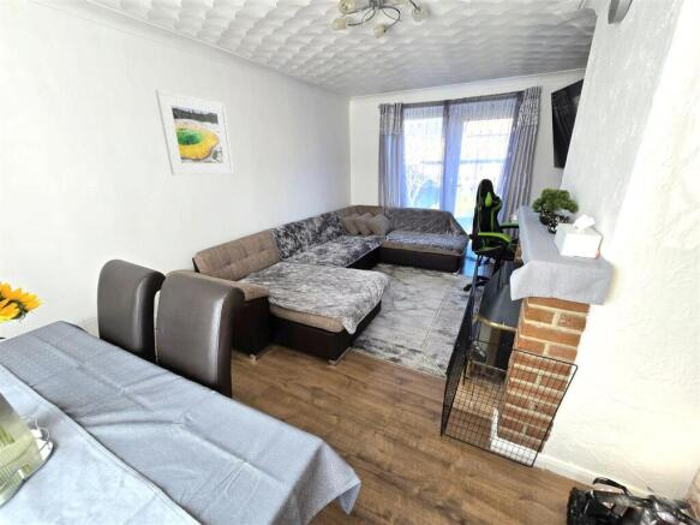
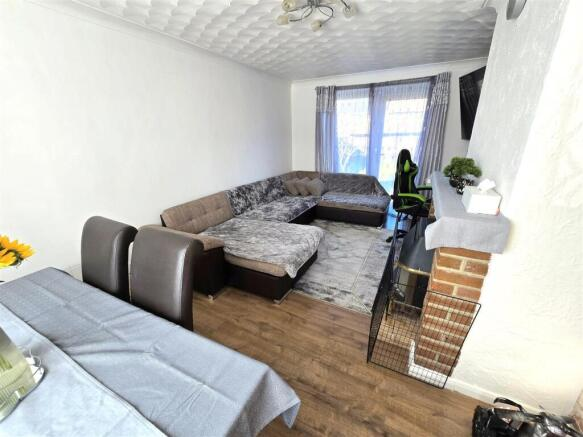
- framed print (199, 137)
